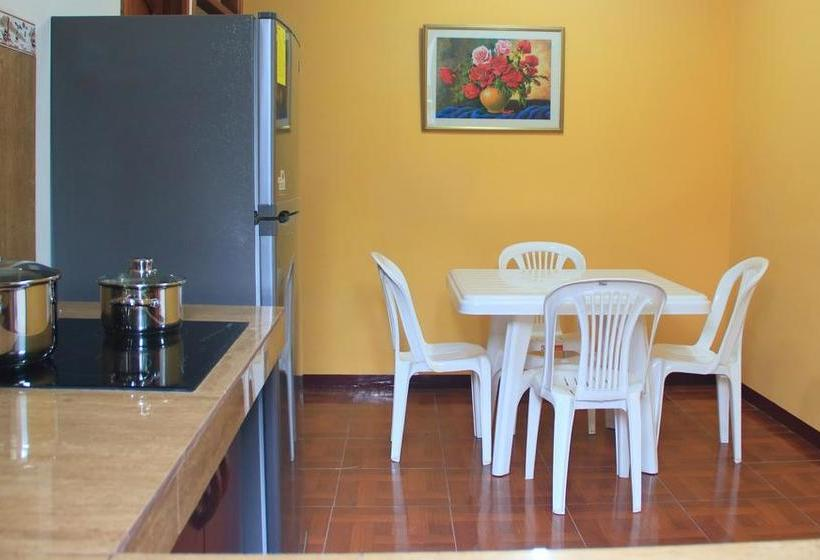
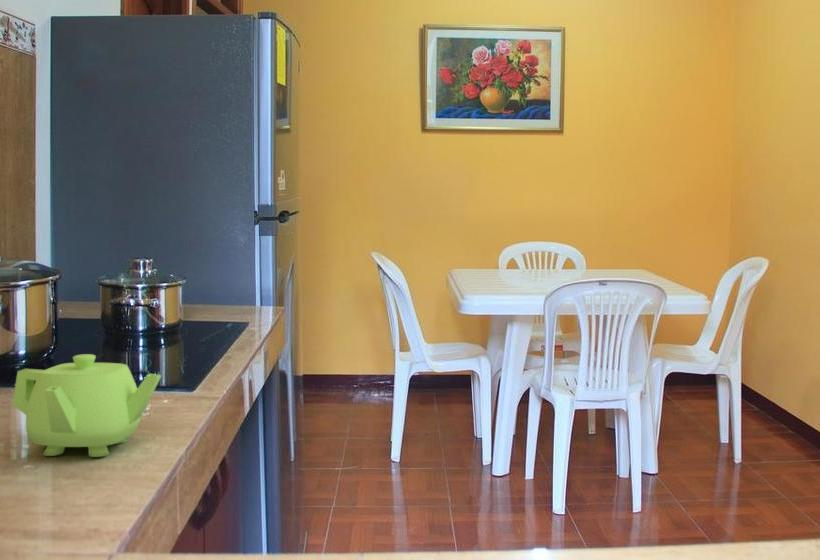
+ teapot (81, 404)
